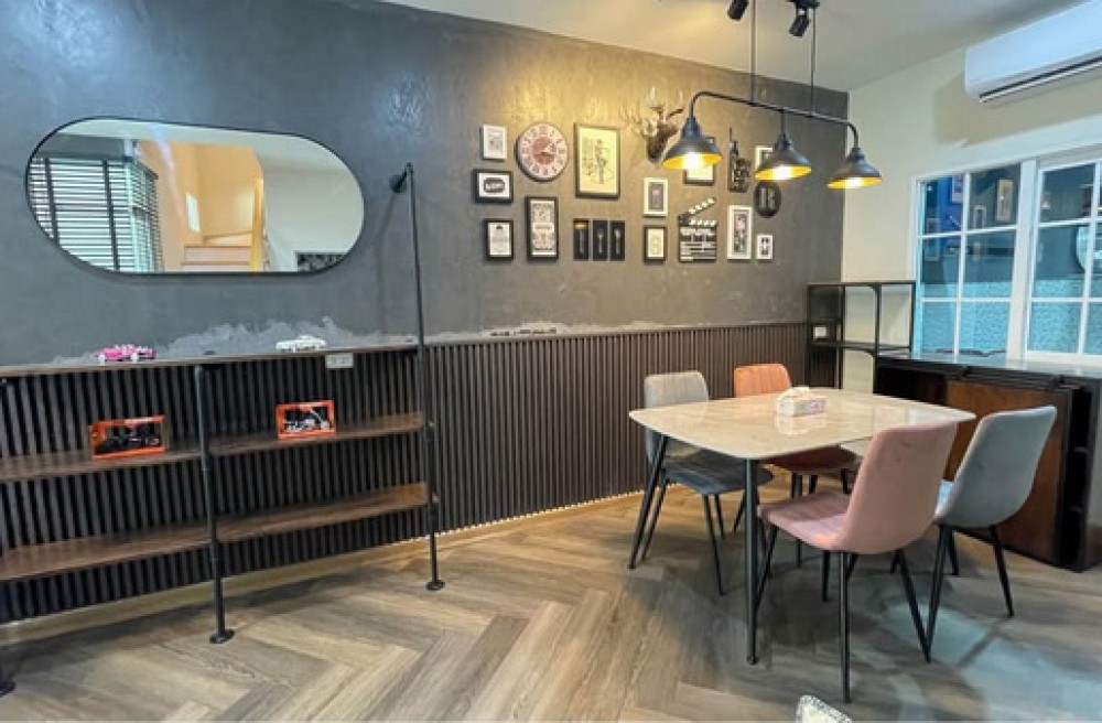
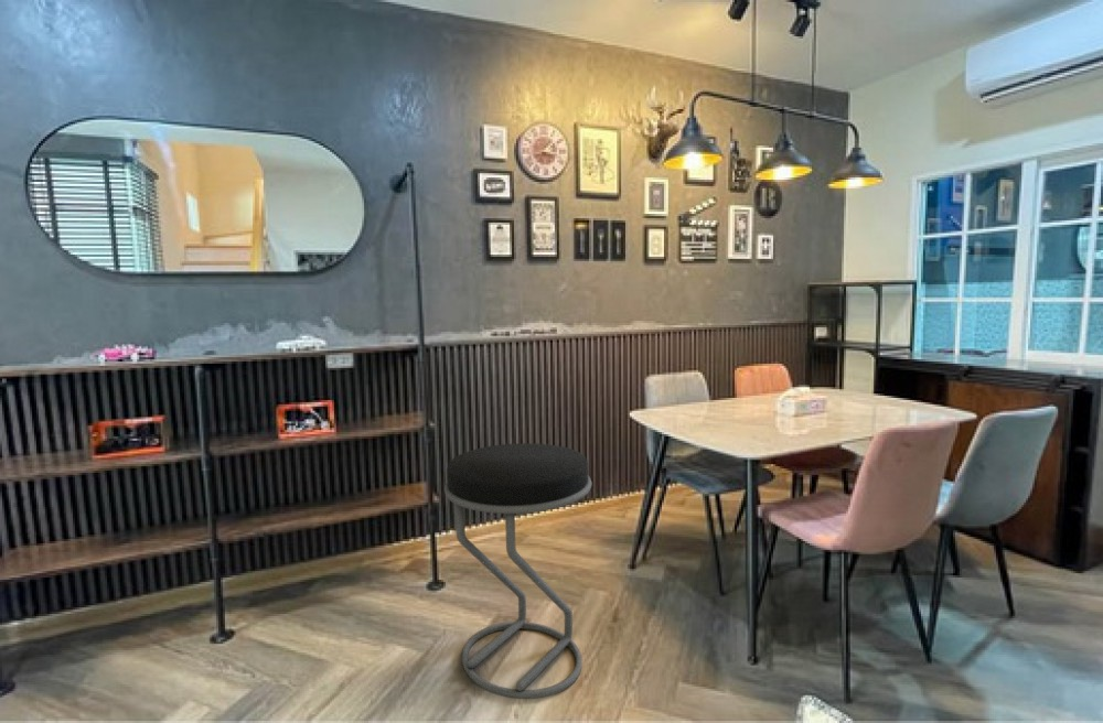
+ stool (521, 560)
